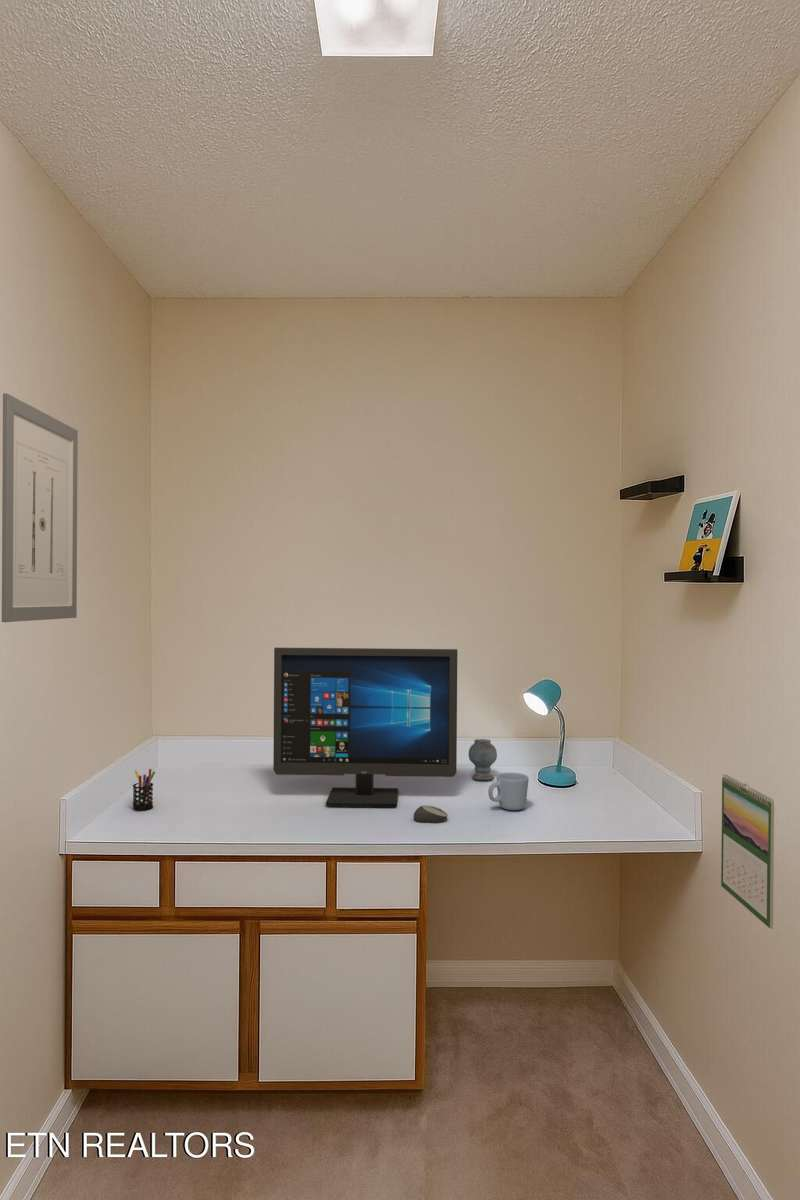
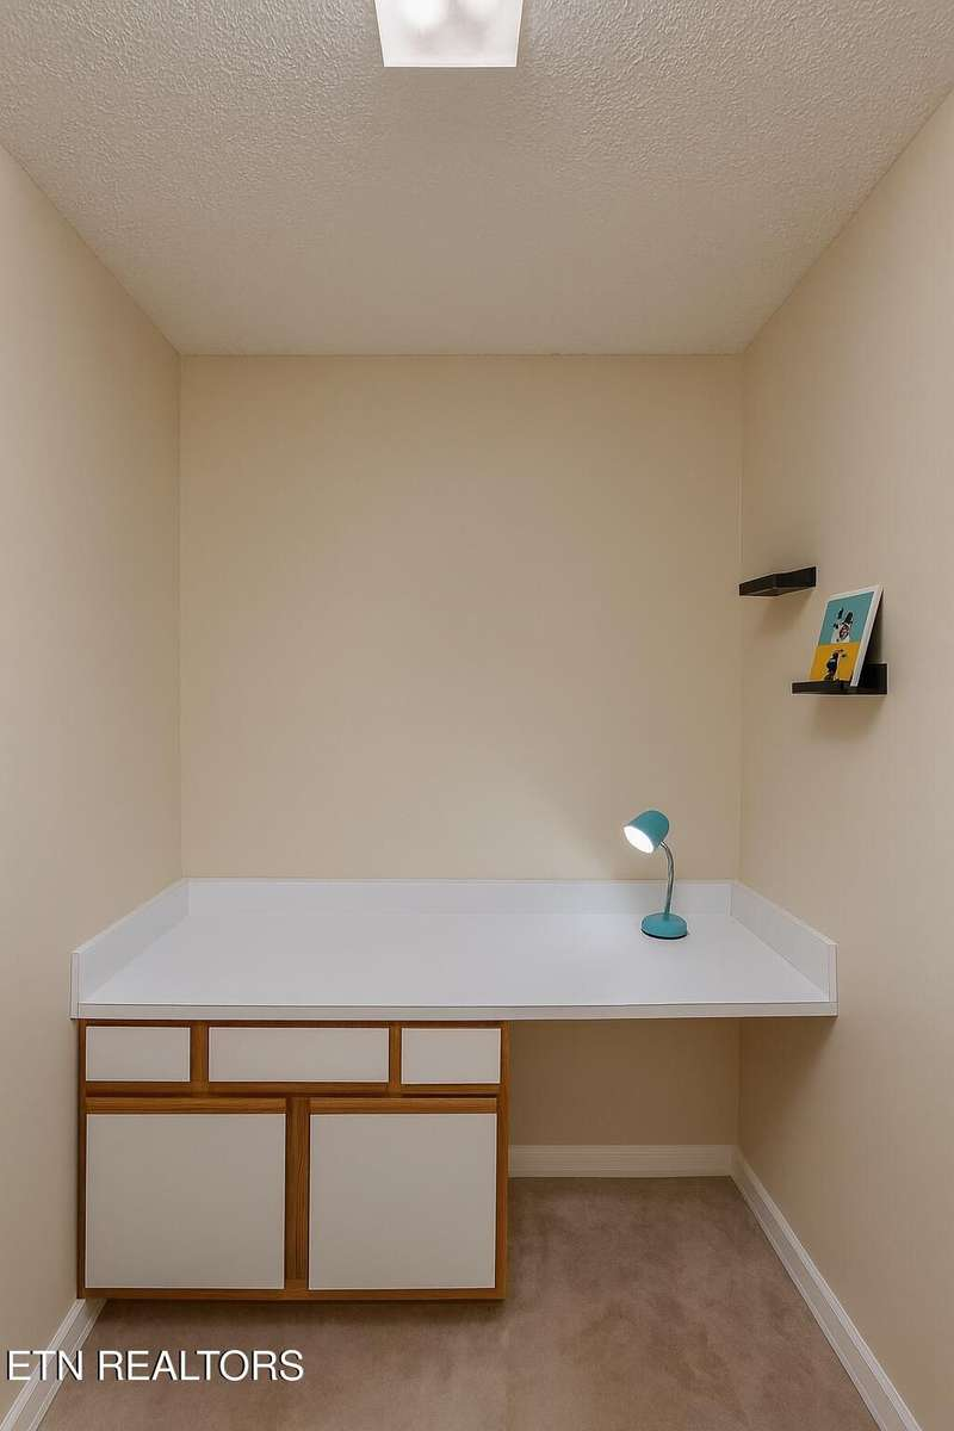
- mug (507, 792)
- computer monitor (365, 723)
- calendar (745, 844)
- computer mouse (430, 812)
- speaker (482, 759)
- wall art (43, 516)
- pen holder (145, 787)
